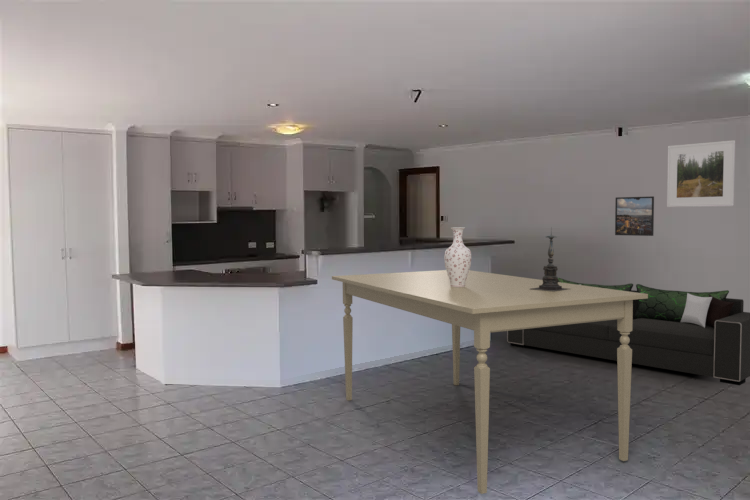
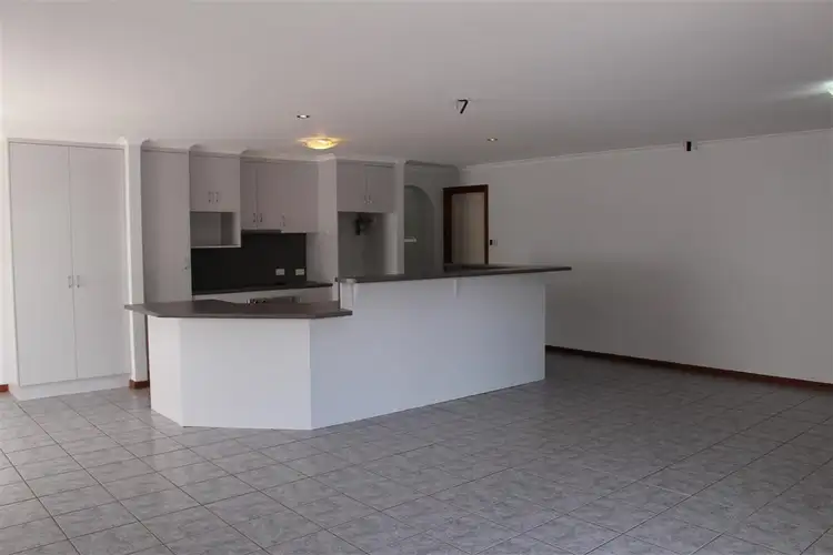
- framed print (634, 216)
- dining table (459, 355)
- sofa (616, 321)
- candle holder (550, 258)
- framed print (699, 175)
- vase (457, 256)
